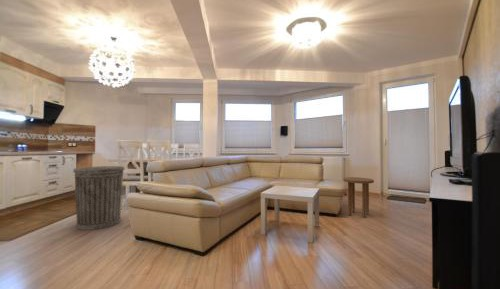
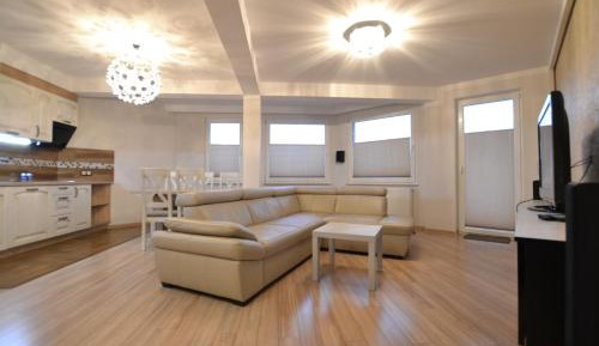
- trash can (99, 195)
- side table (354, 196)
